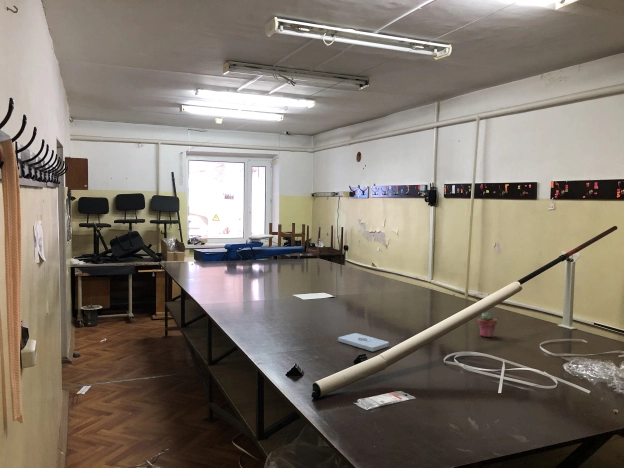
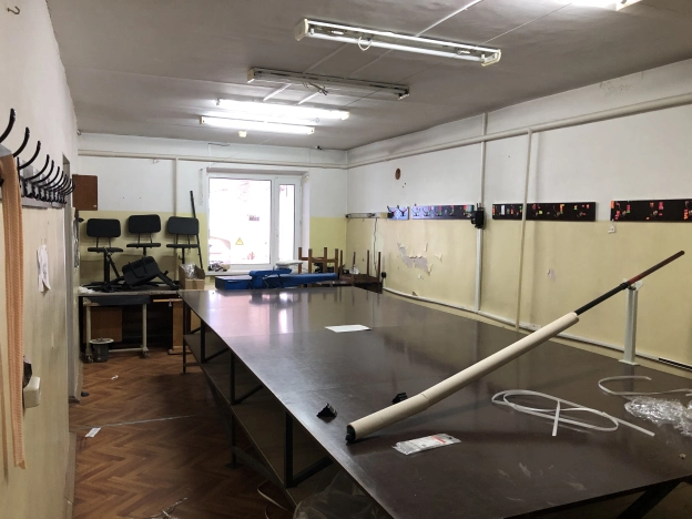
- notepad (363, 341)
- potted succulent (487, 324)
